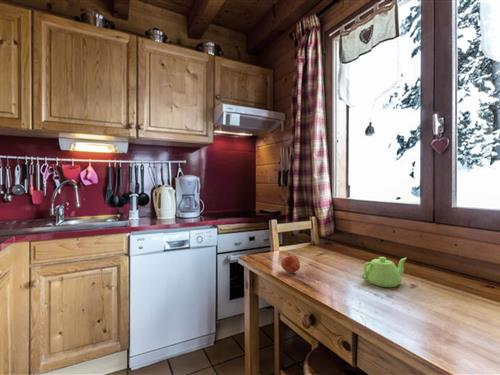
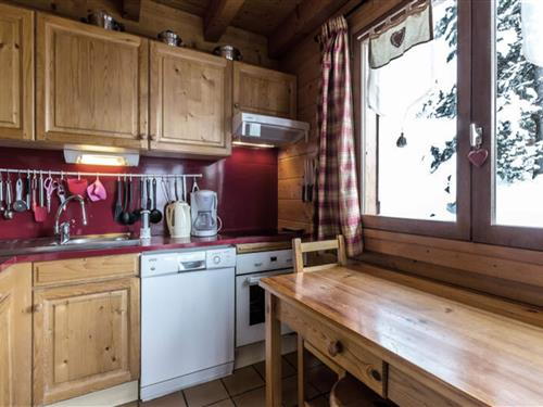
- teapot (384, 269)
- apple (290, 263)
